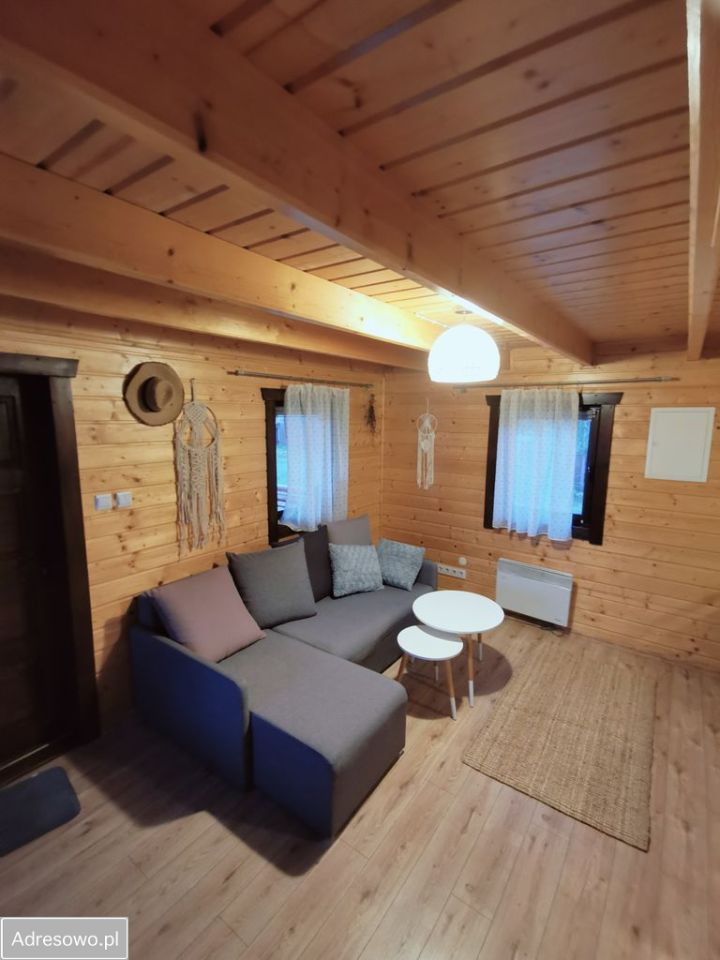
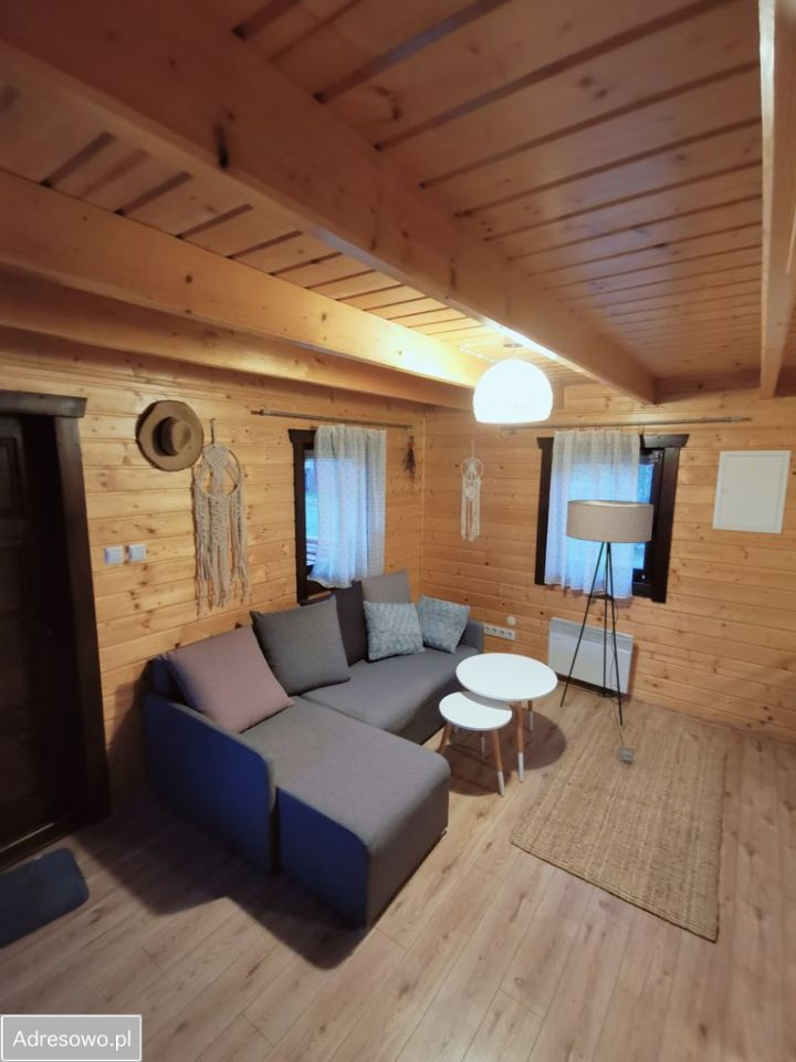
+ floor lamp (605, 617)
